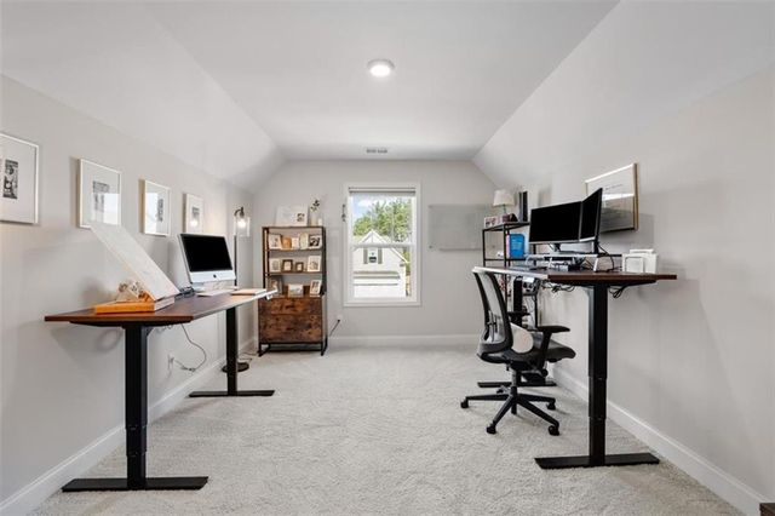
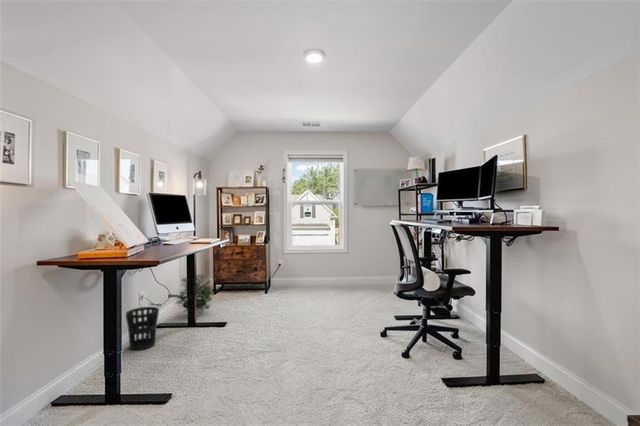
+ wastebasket (142, 328)
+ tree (196, 293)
